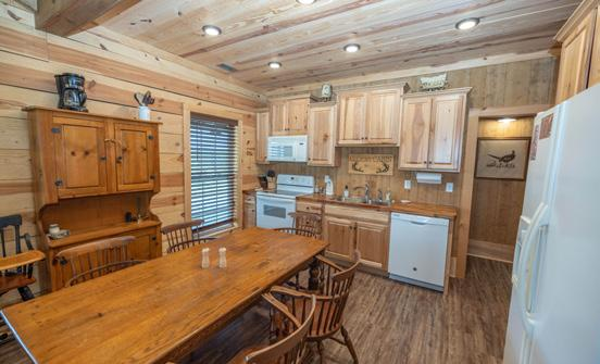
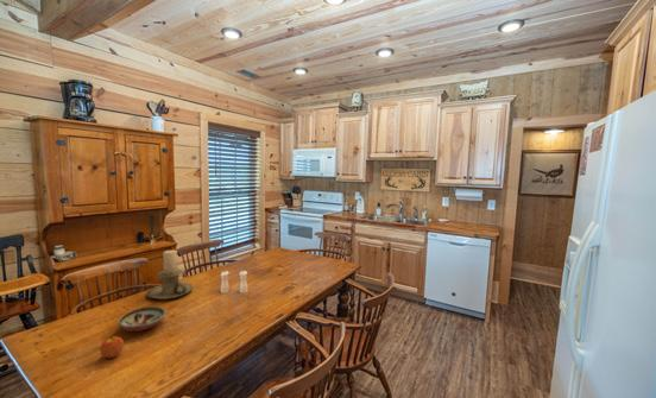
+ candle holder (170, 271)
+ apple (112, 345)
+ decorative bowl (143, 321)
